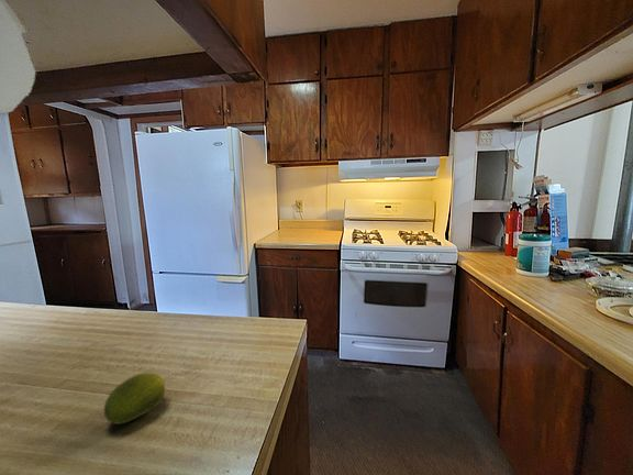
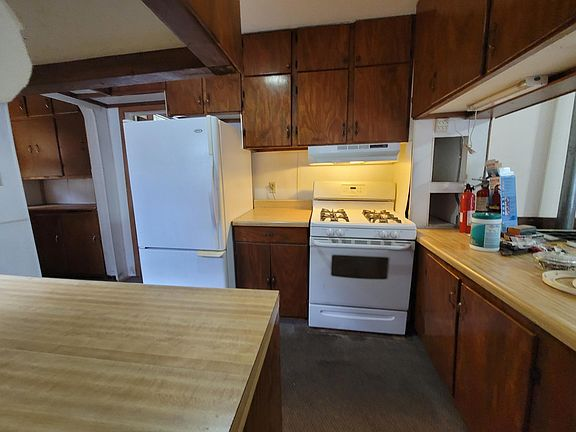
- fruit (135, 396)
